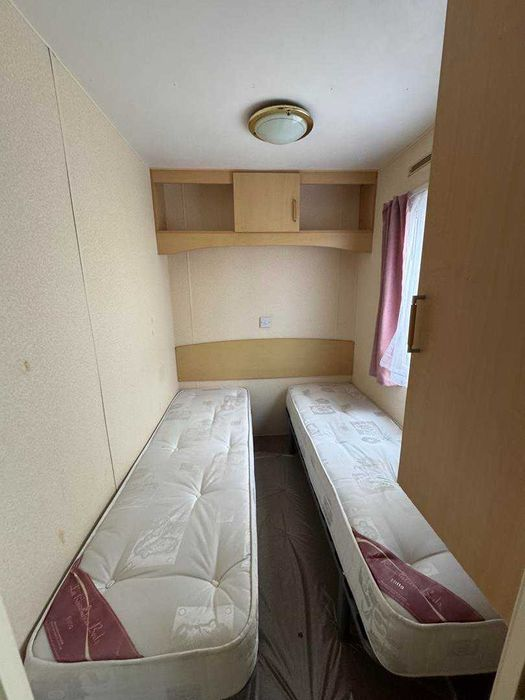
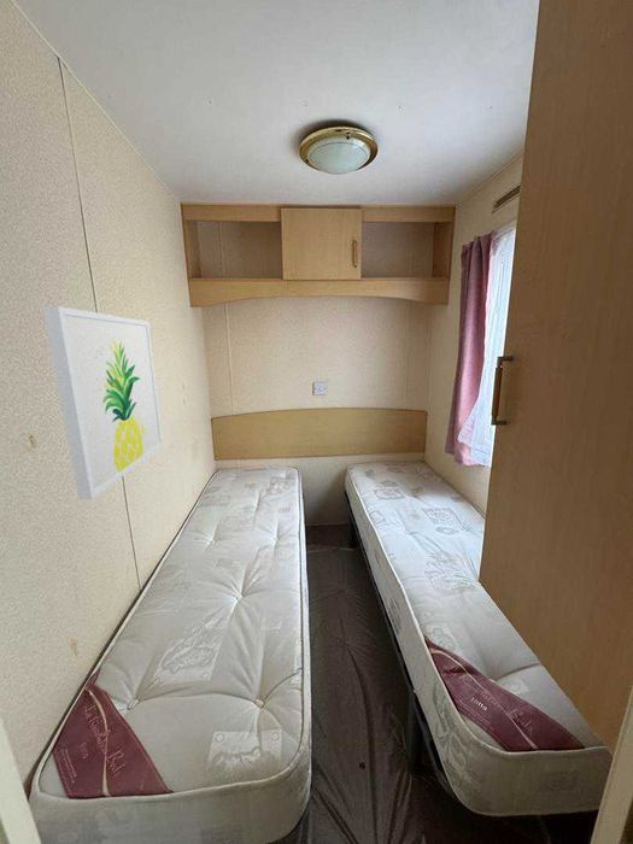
+ wall art (119, 394)
